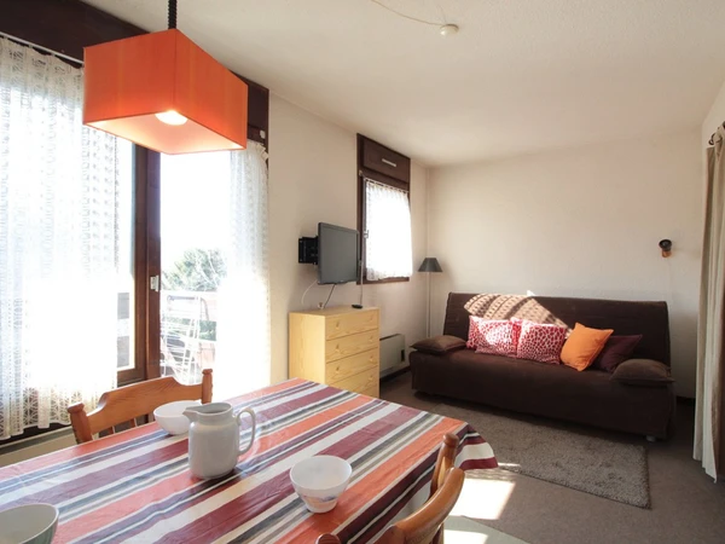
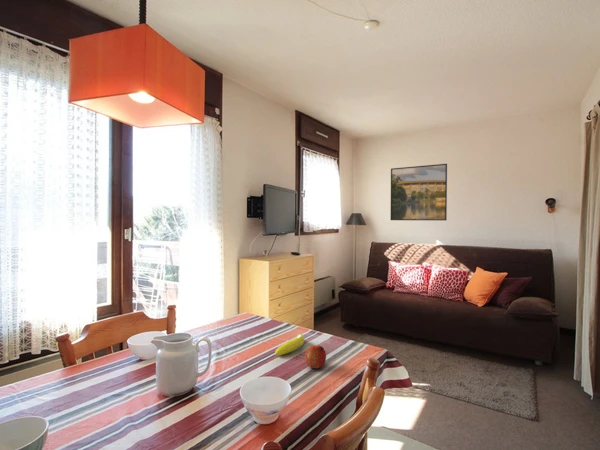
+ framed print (417, 193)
+ banana (289, 343)
+ fruit (315, 355)
